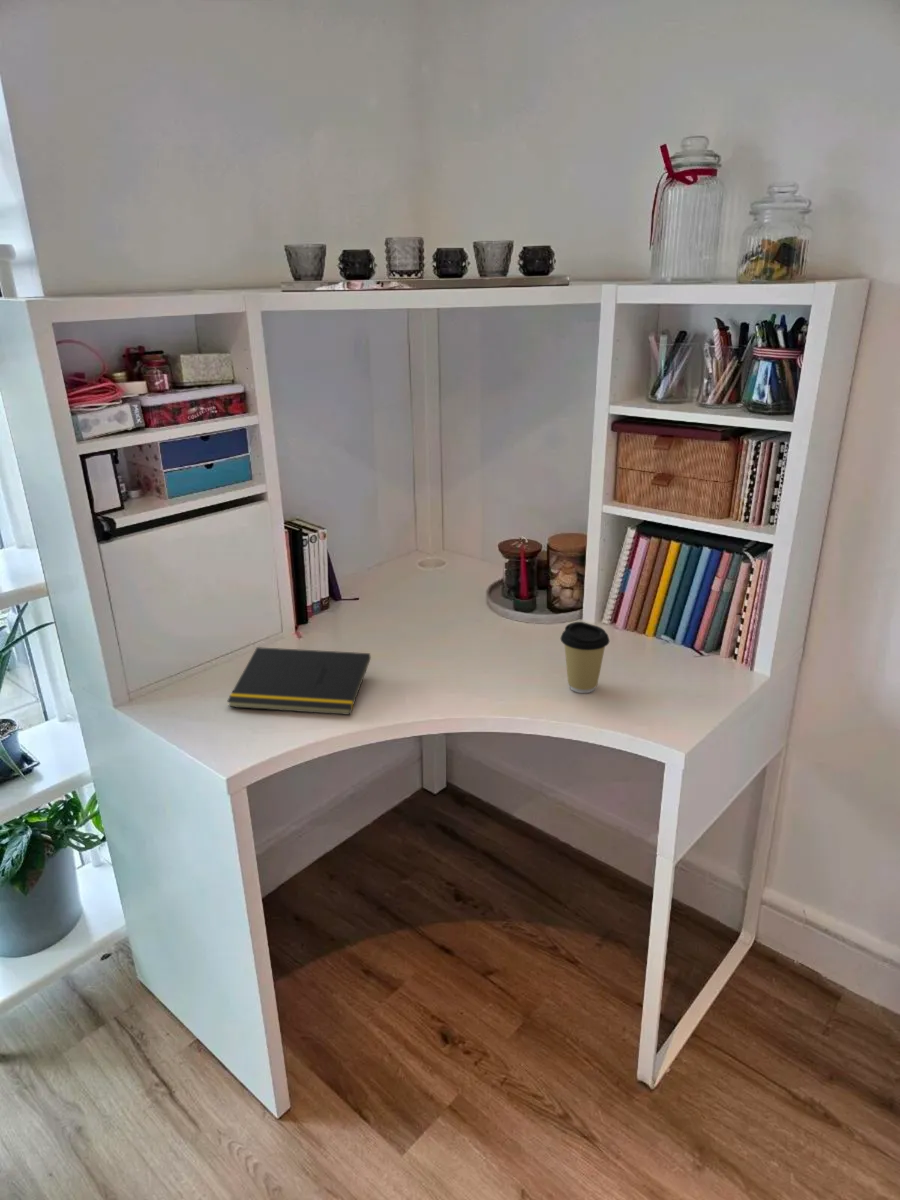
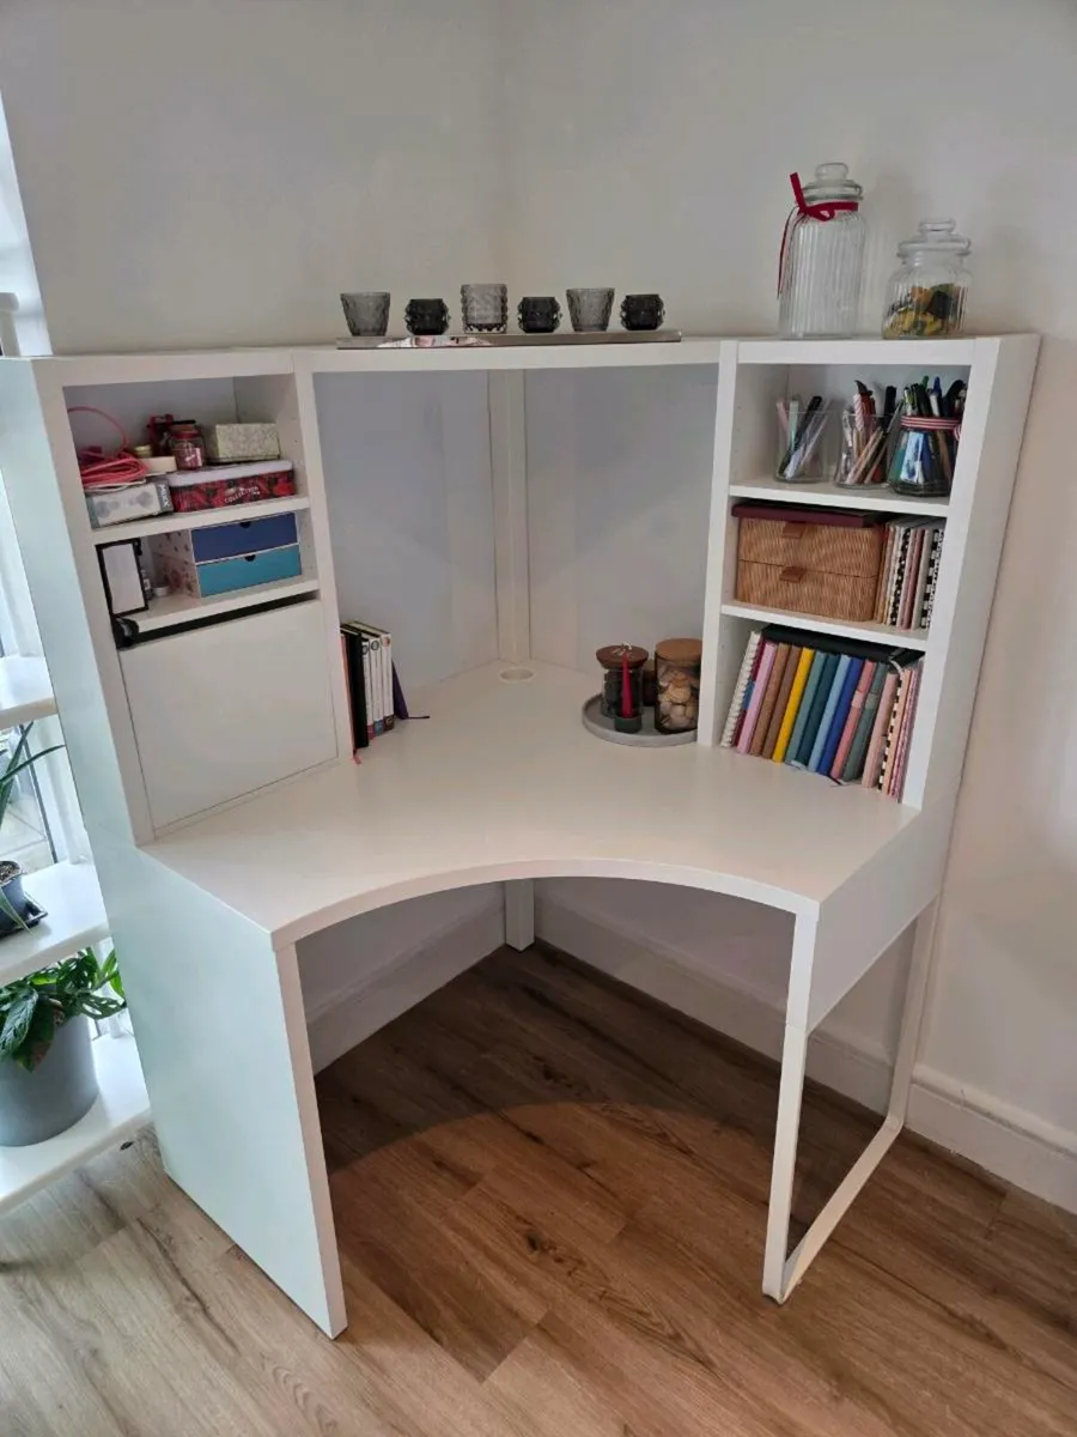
- notepad (301, 679)
- coffee cup (583, 658)
